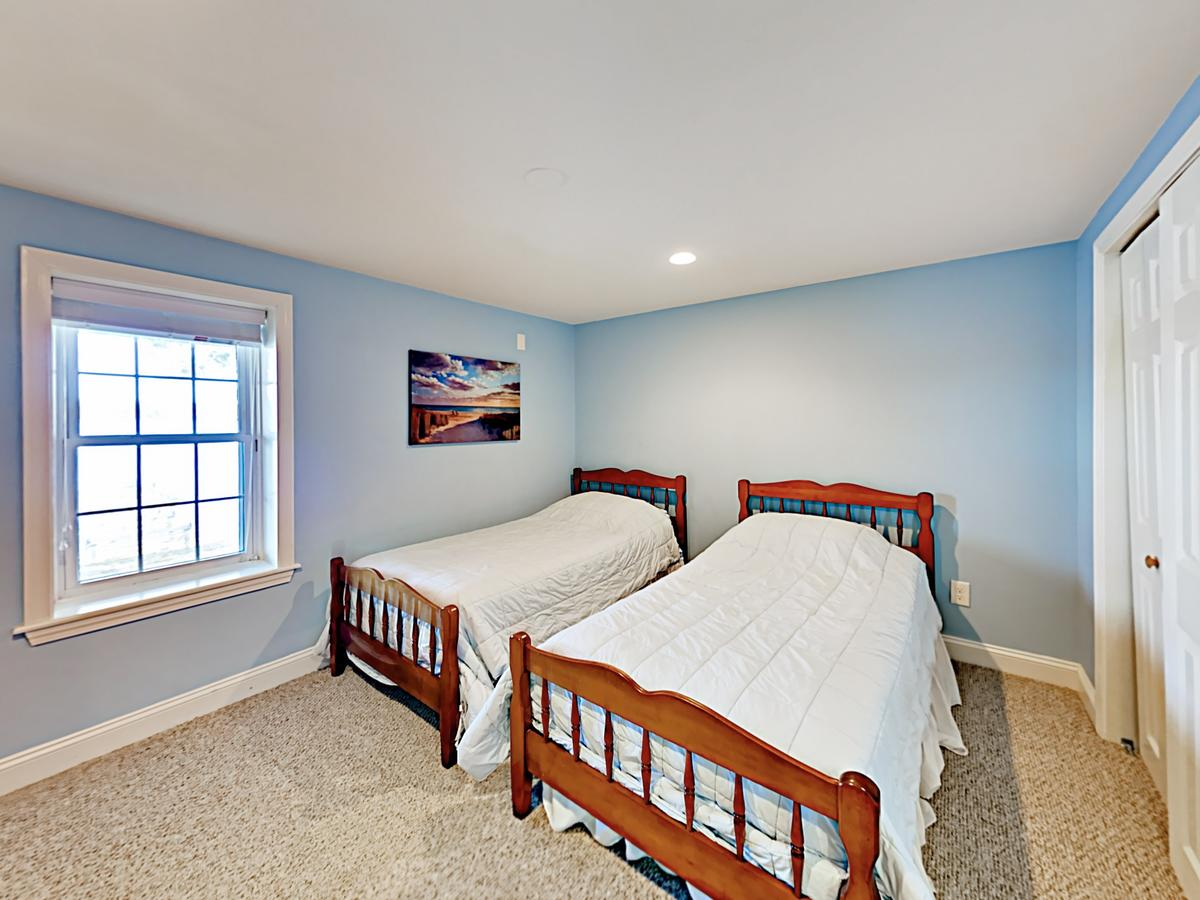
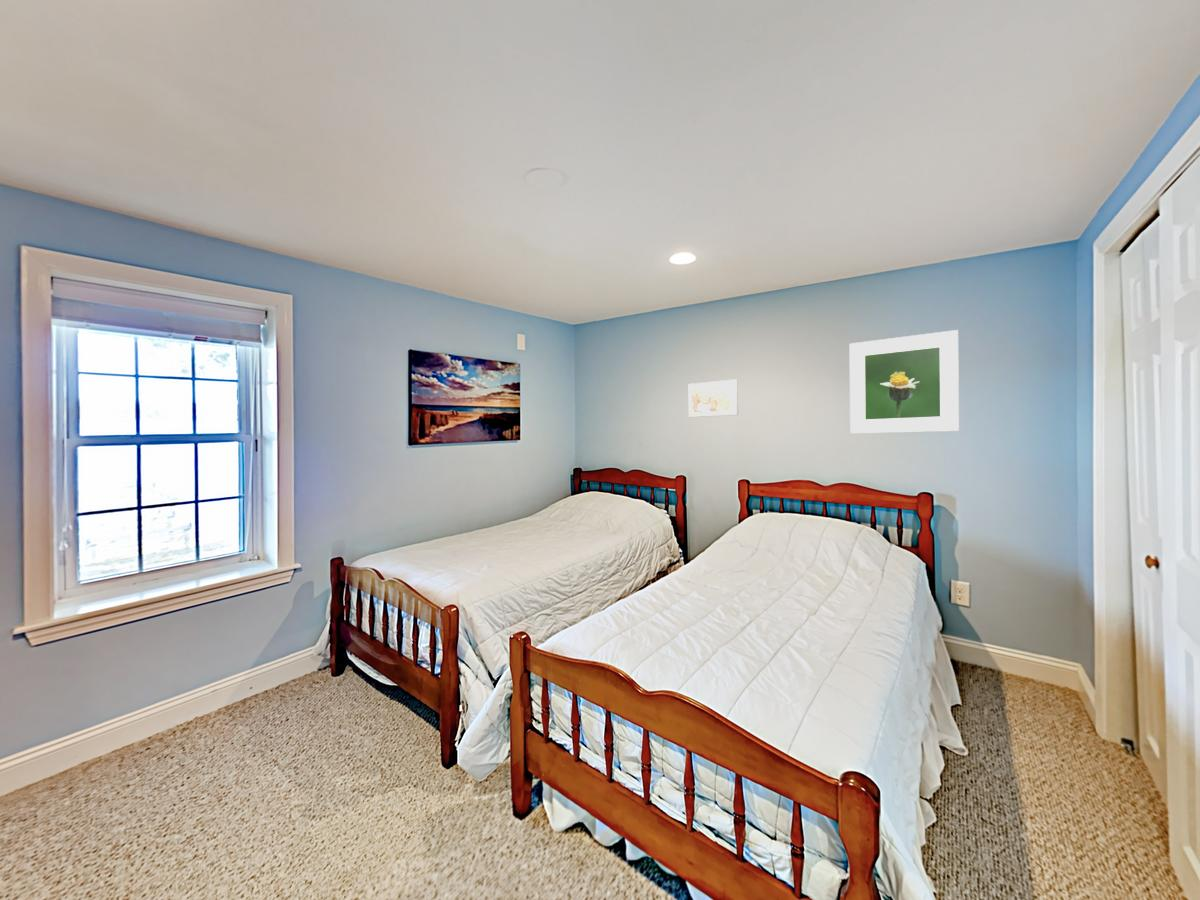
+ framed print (901, 384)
+ wall art (712, 399)
